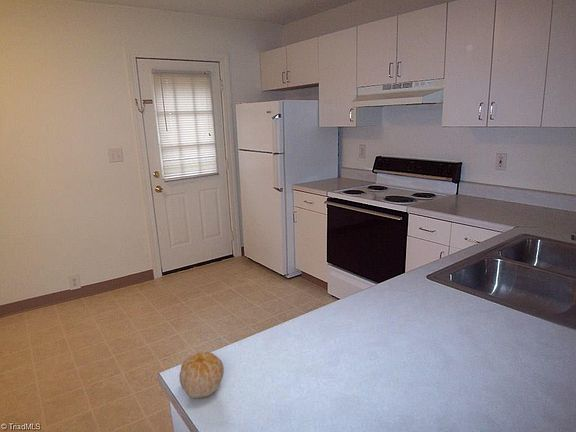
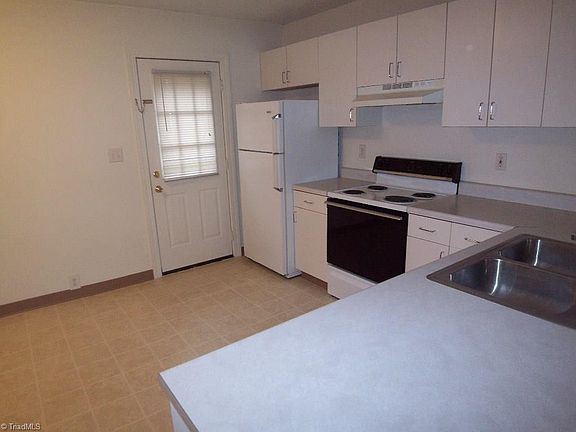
- fruit (201, 374)
